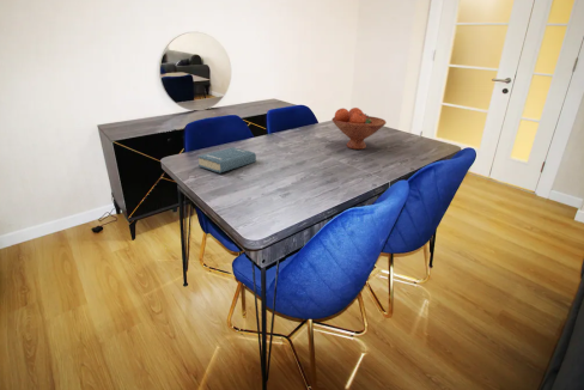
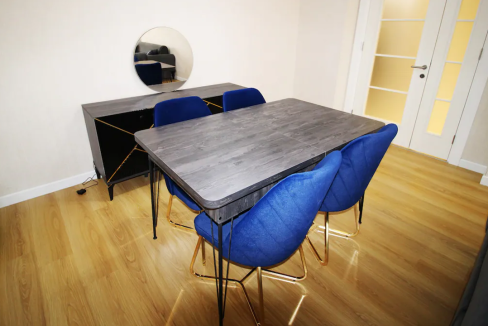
- book (227, 159)
- fruit bowl (358, 128)
